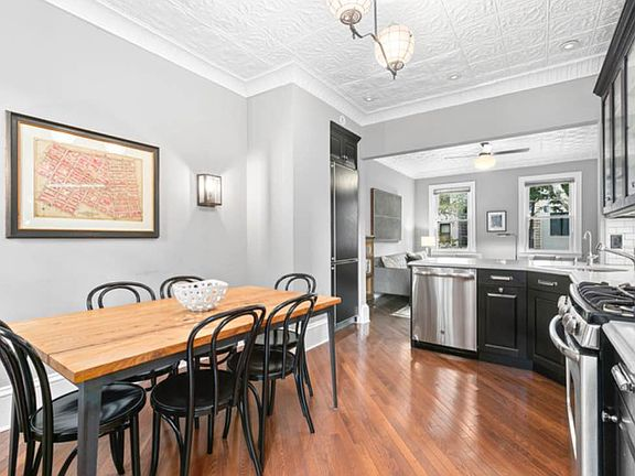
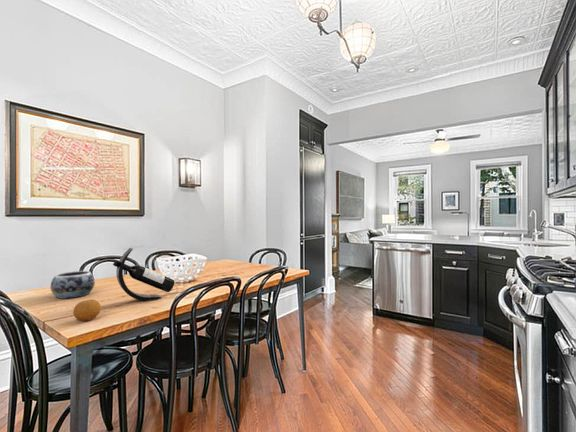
+ decorative bowl (73, 284)
+ wine bottle (145, 273)
+ fruit (87, 309)
